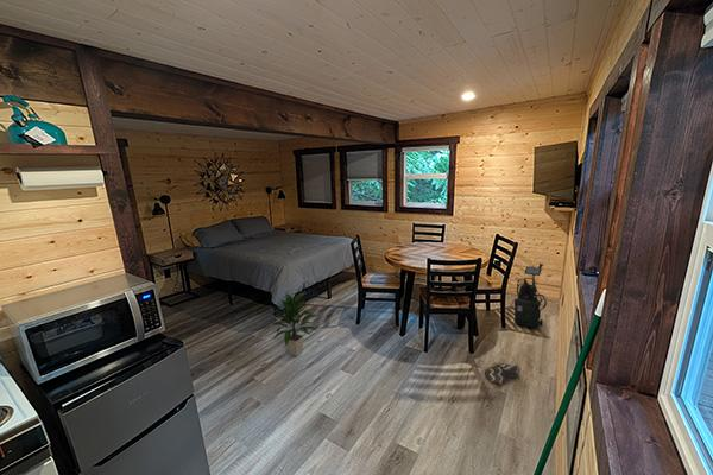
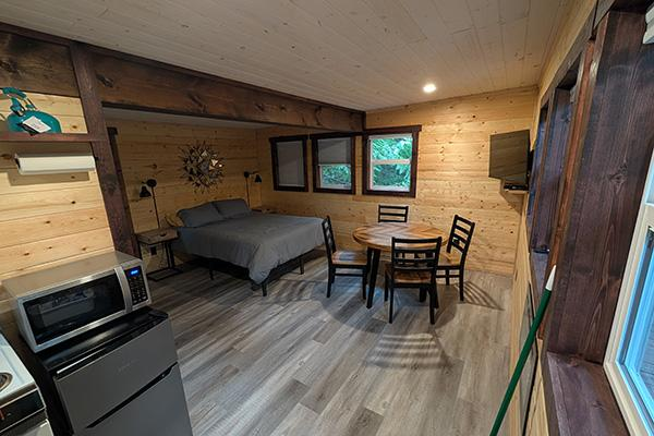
- shoe (501, 369)
- indoor plant (292, 322)
- vacuum cleaner (530, 294)
